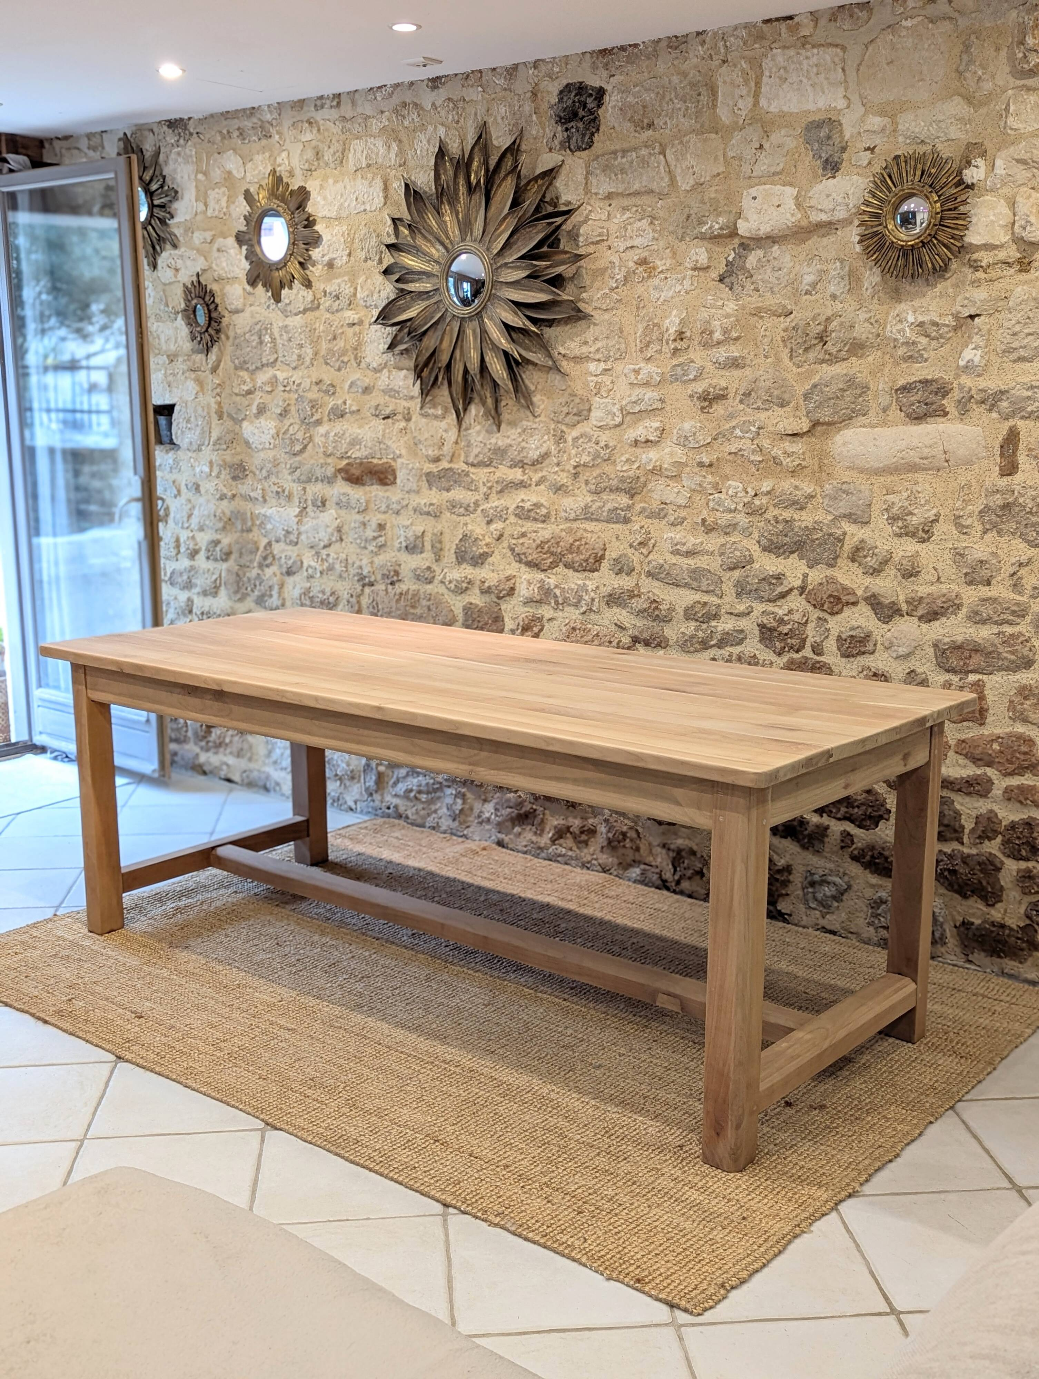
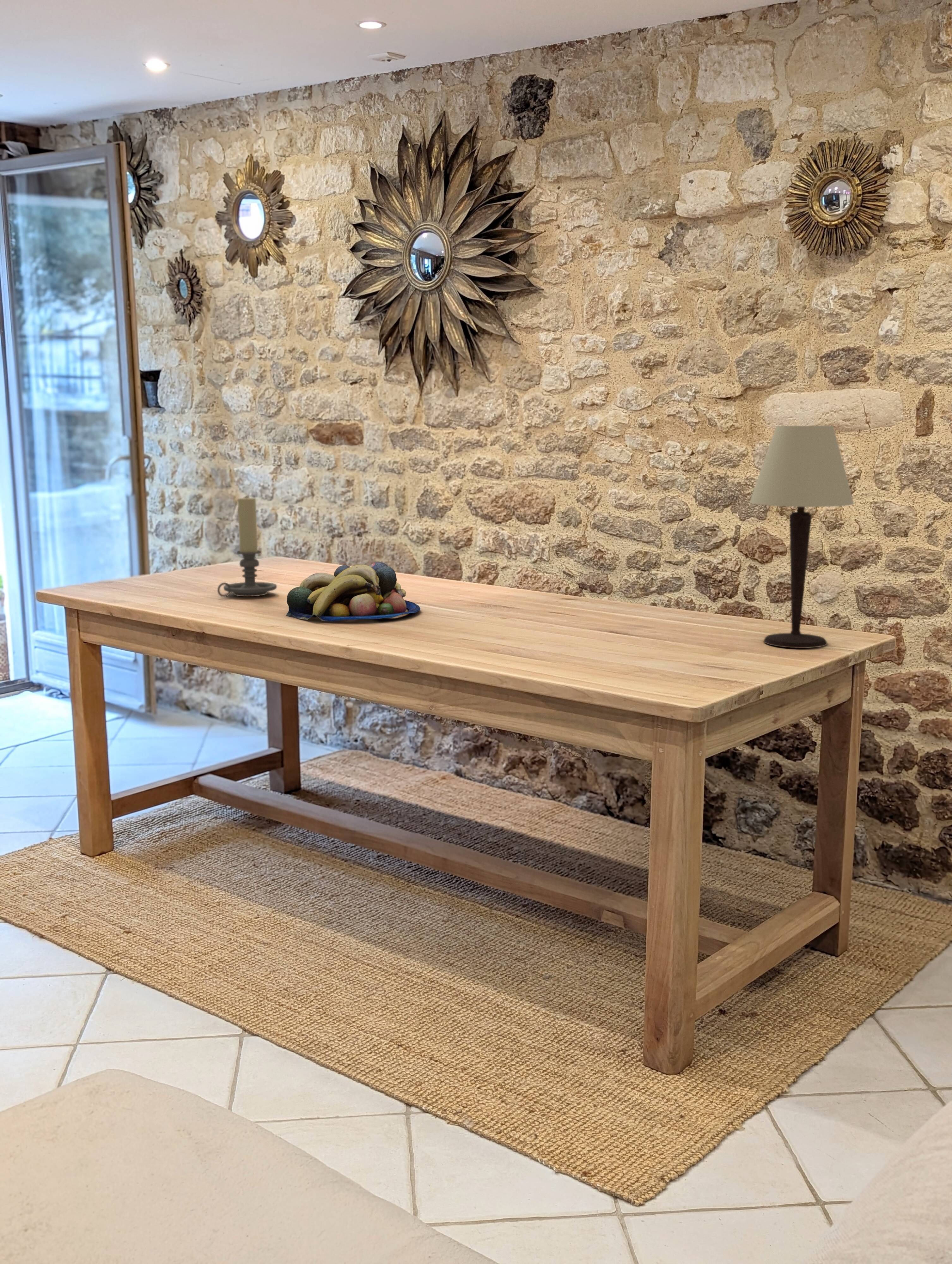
+ fruit bowl (354, 587)
+ table lamp (800, 536)
+ candle holder (244, 546)
